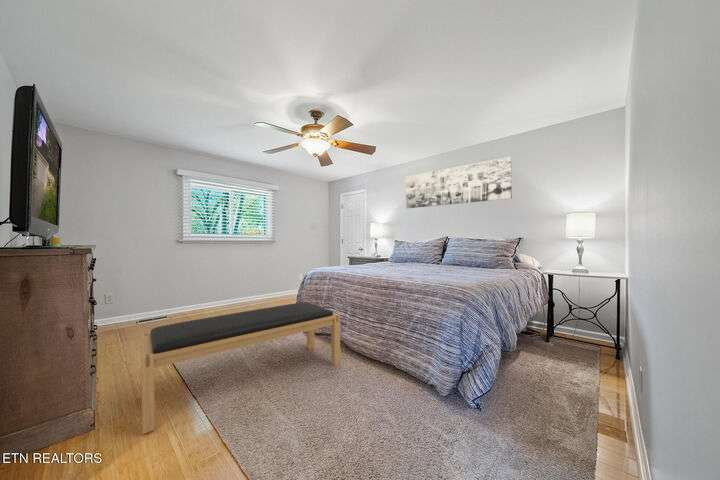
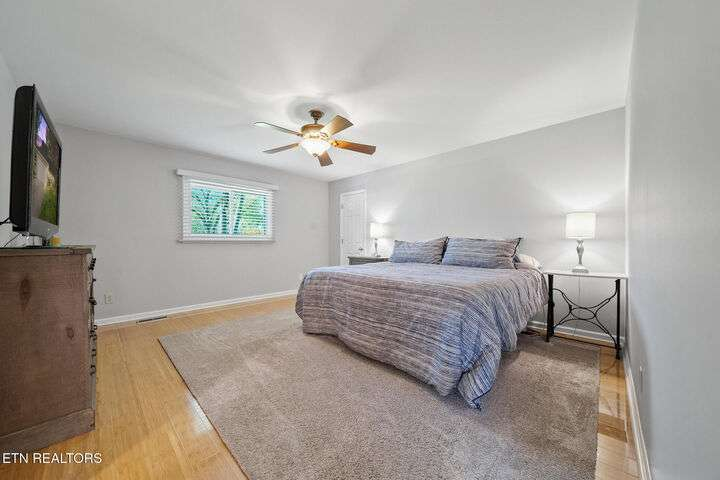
- bench (251, 344)
- wall art (451, 186)
